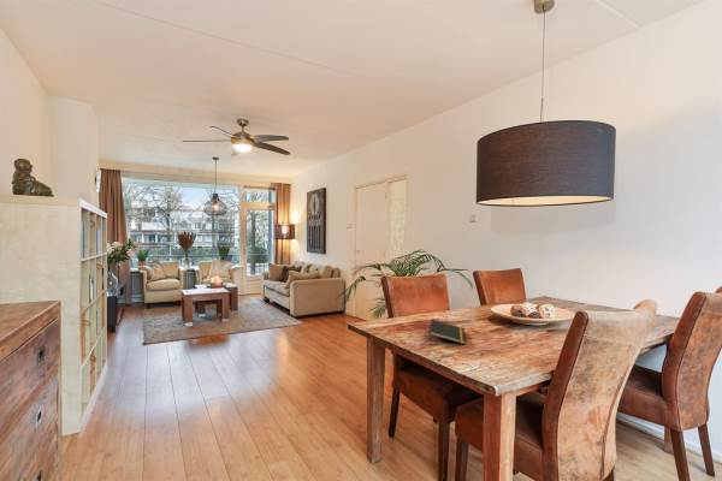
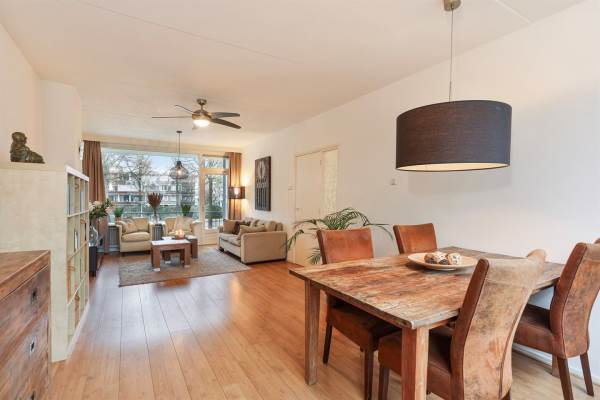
- notepad (446, 331)
